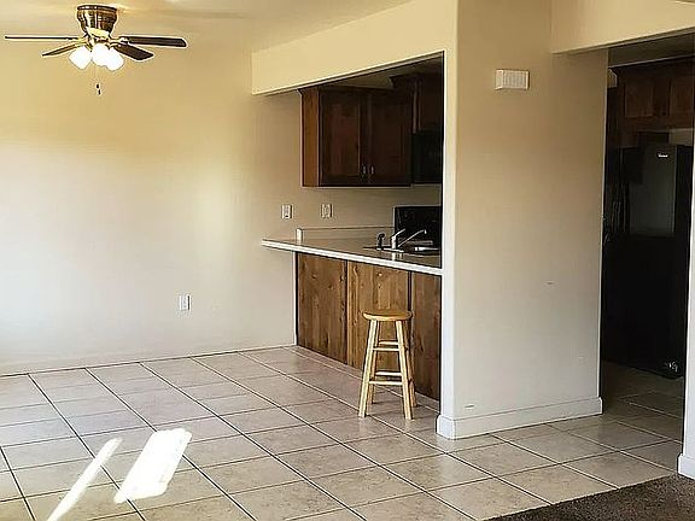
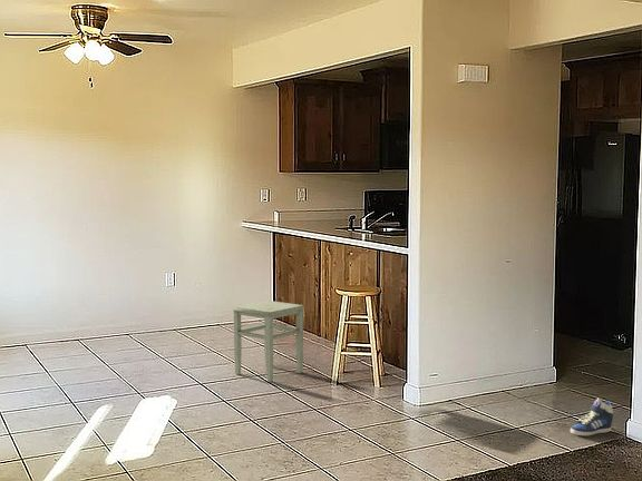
+ sneaker (591, 414)
+ stool (269, 340)
